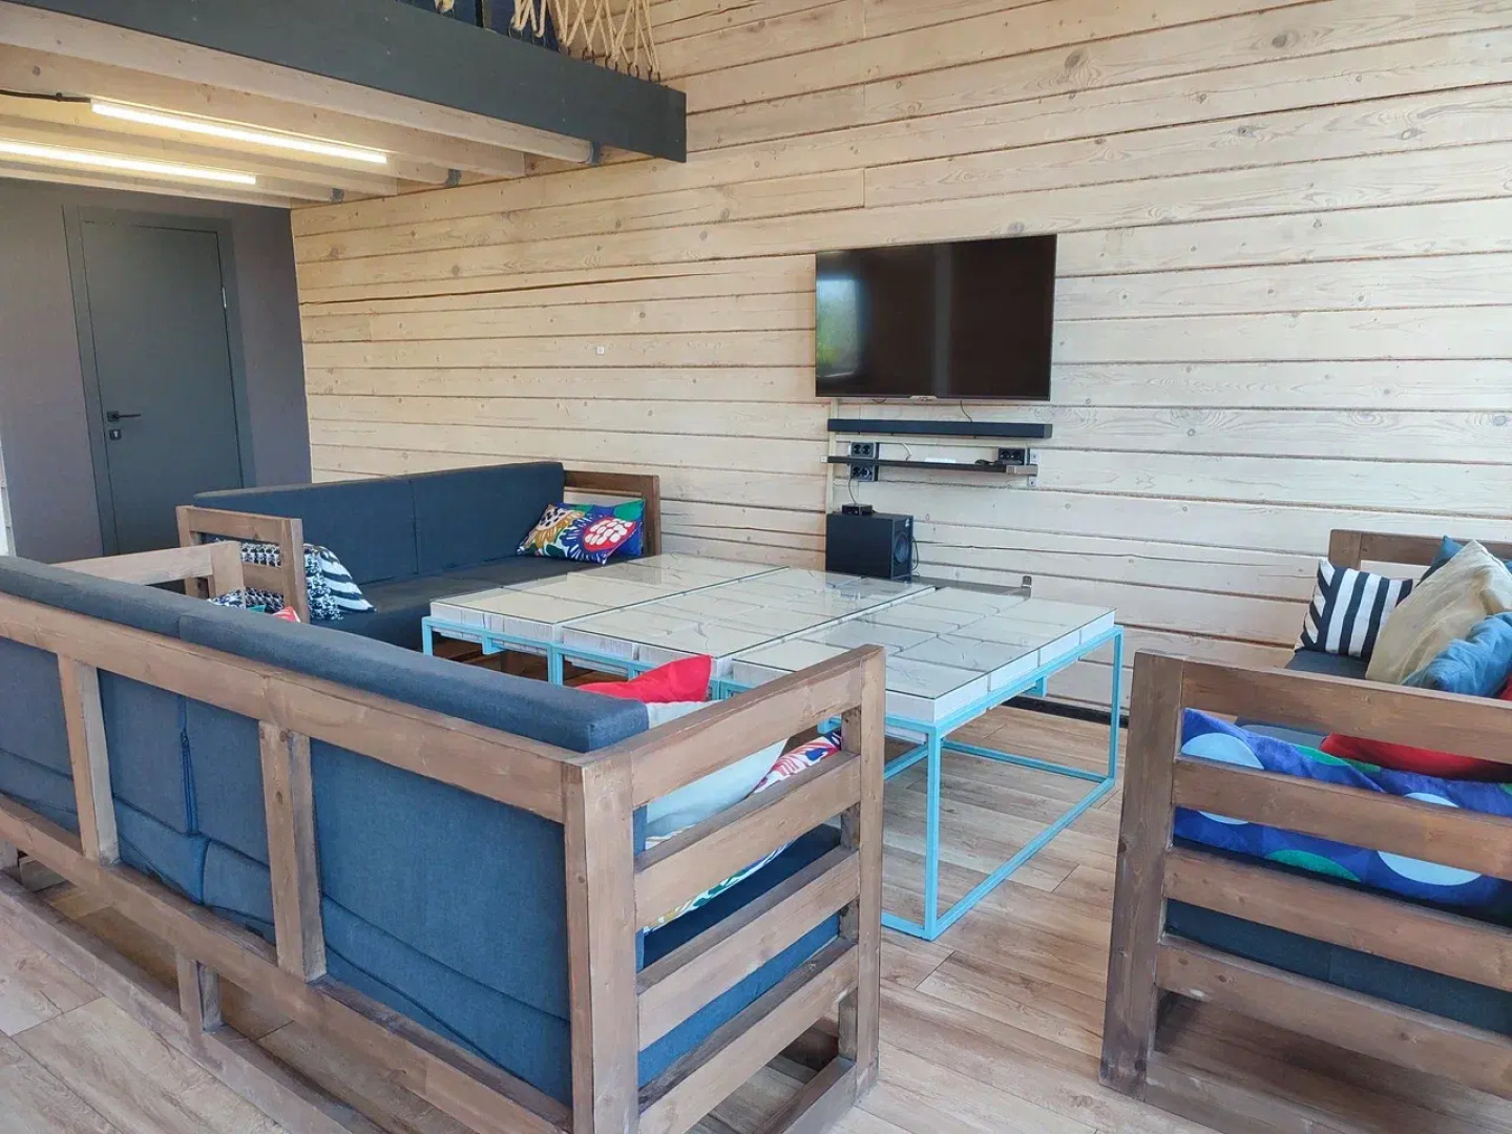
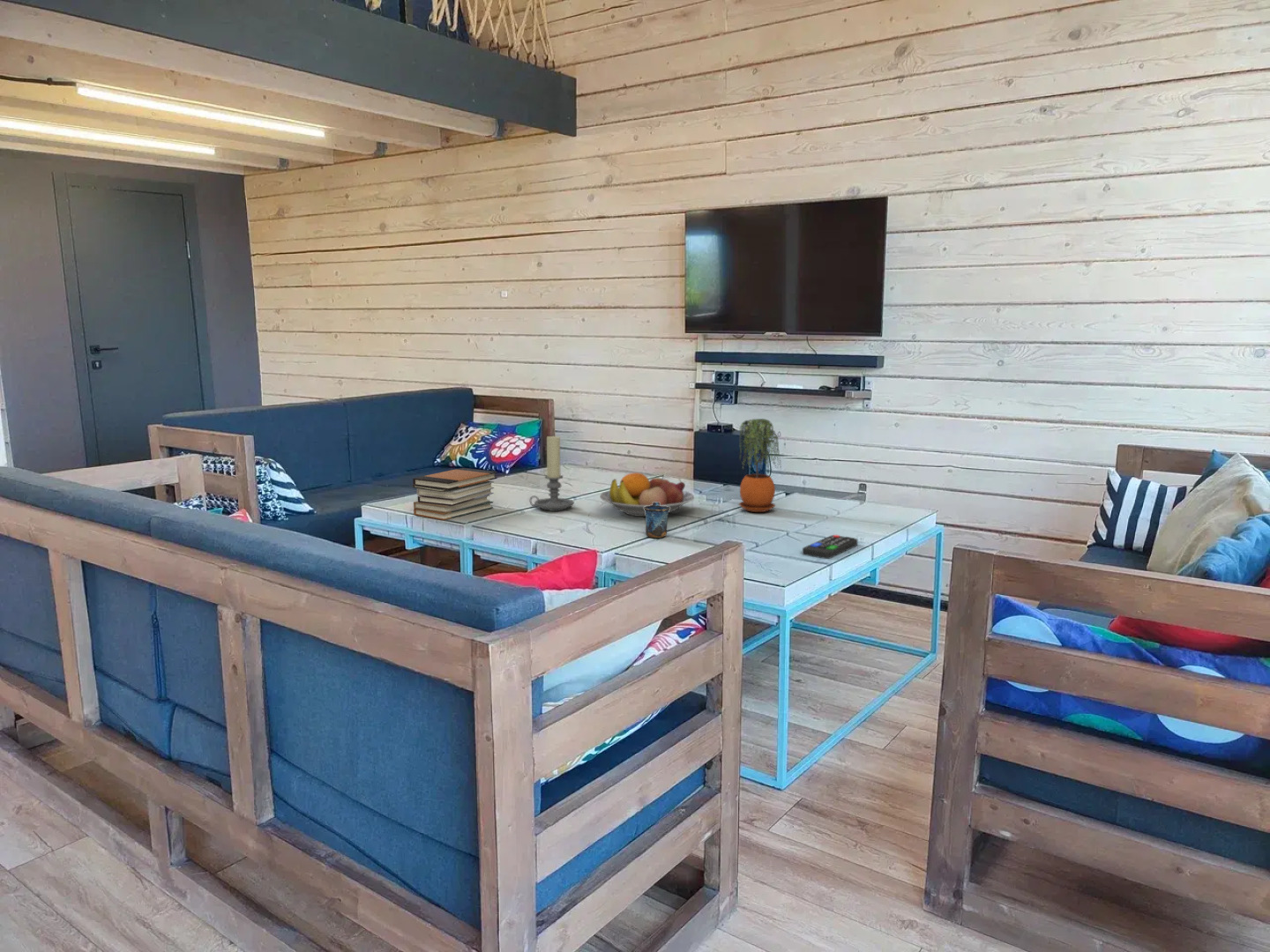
+ fruit bowl (646, 492)
+ mug (658, 519)
+ potted plant (759, 465)
+ remote control (830, 547)
+ candle holder (549, 472)
+ book stack (455, 493)
